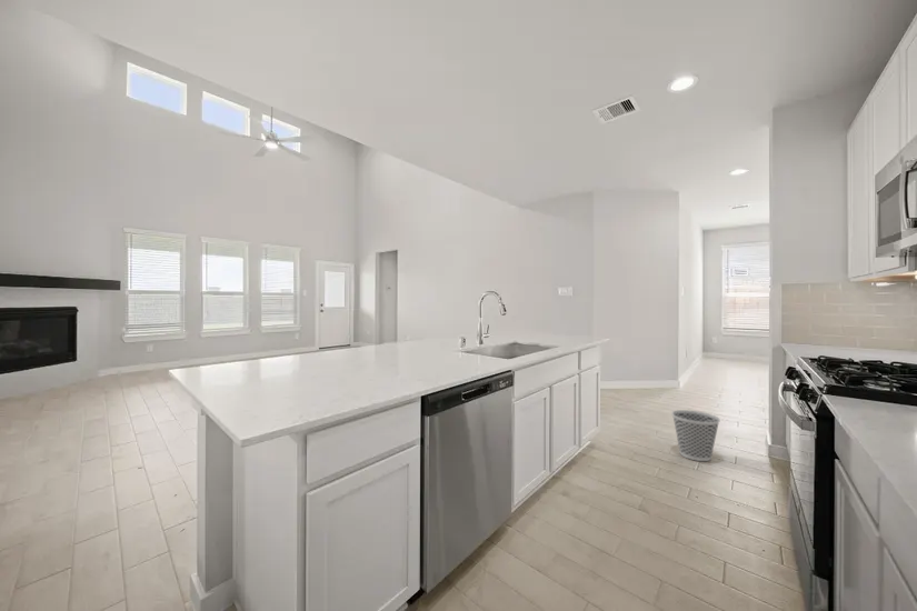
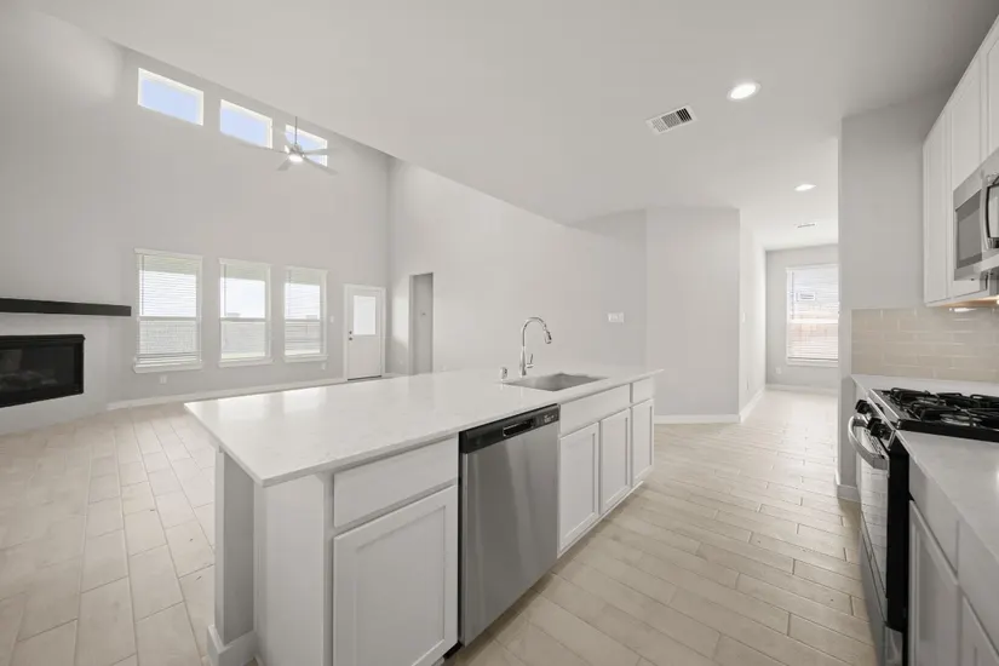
- wastebasket (695, 435)
